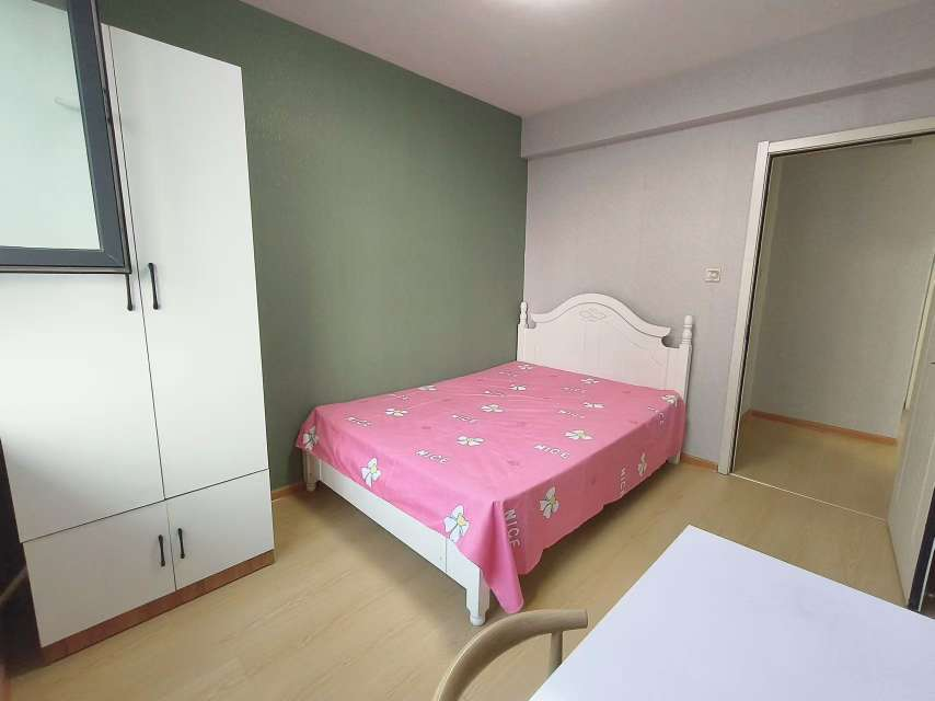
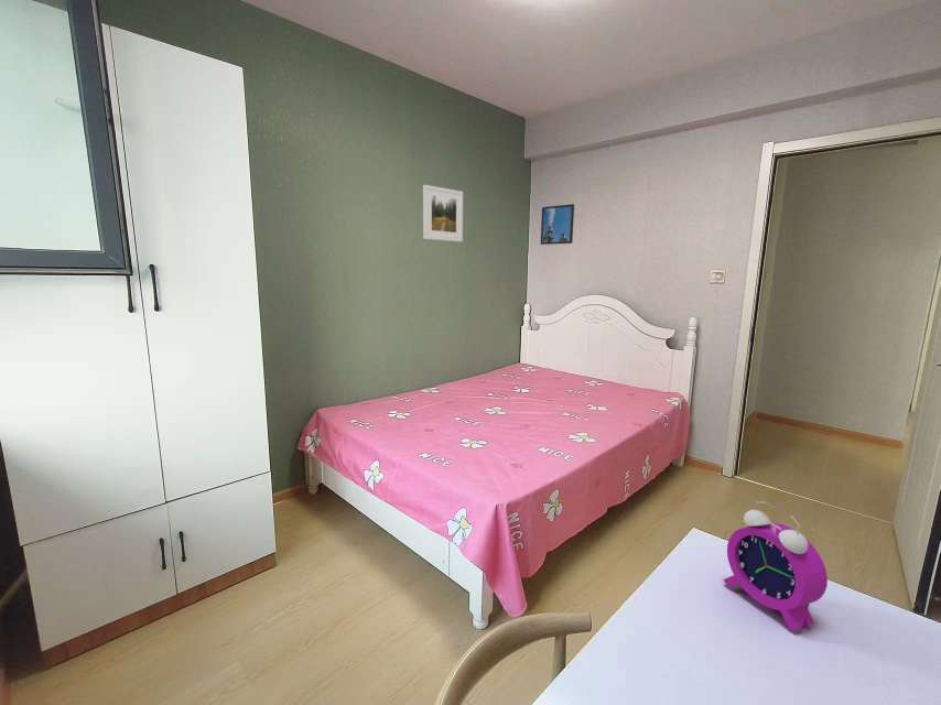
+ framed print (556, 225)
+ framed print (443, 214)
+ alarm clock (774, 556)
